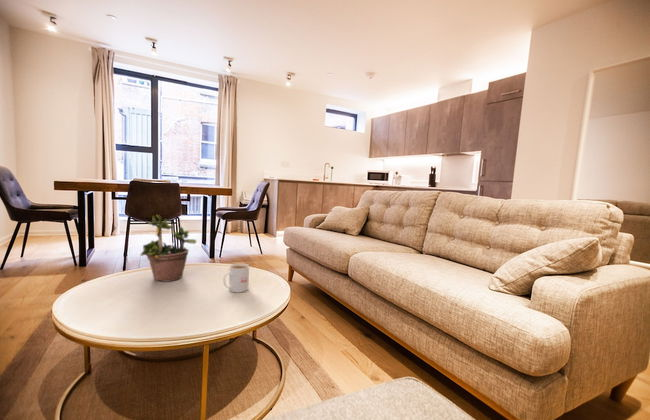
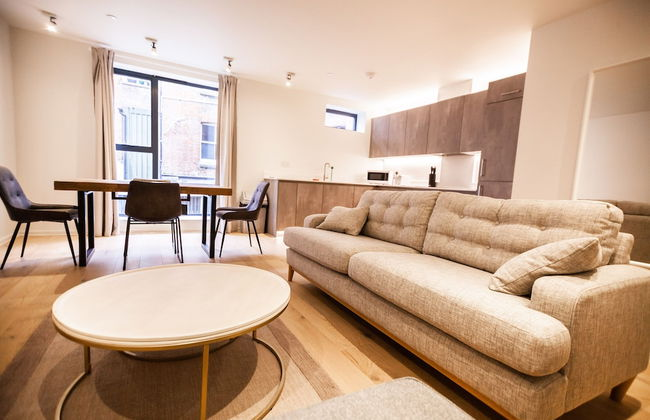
- mug (235, 278)
- potted plant (165, 244)
